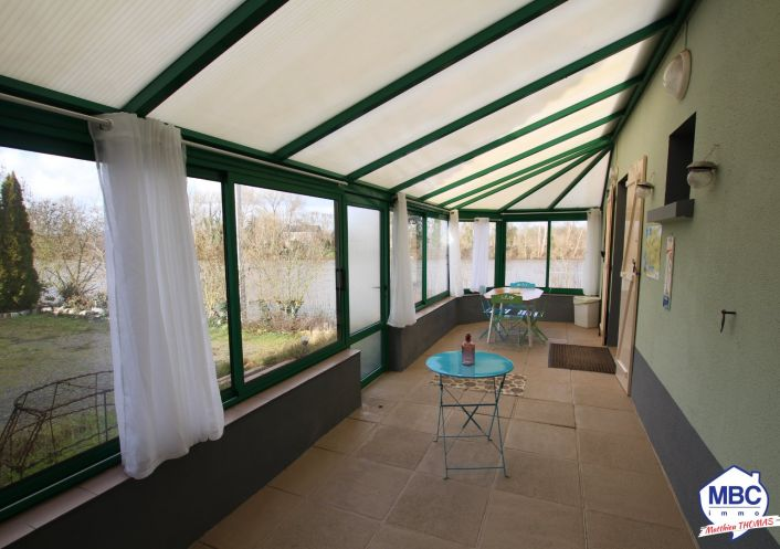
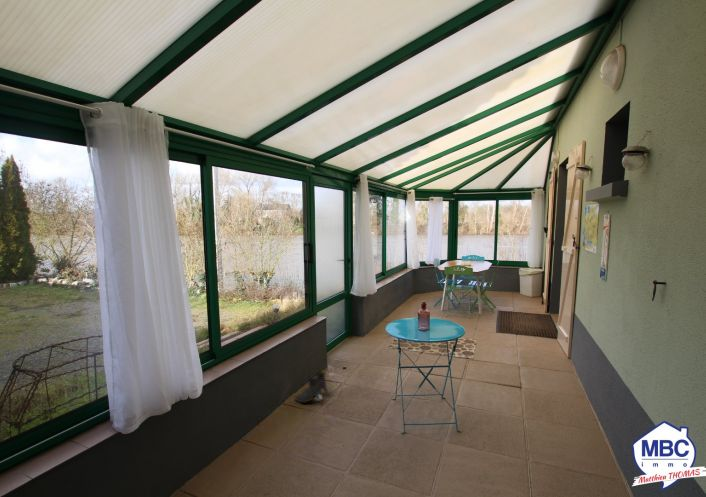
+ boots (311, 386)
